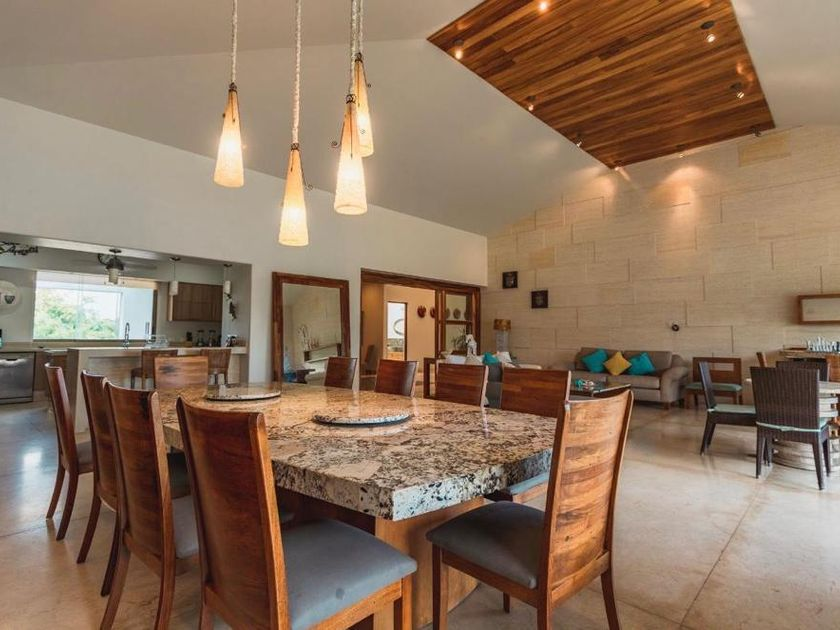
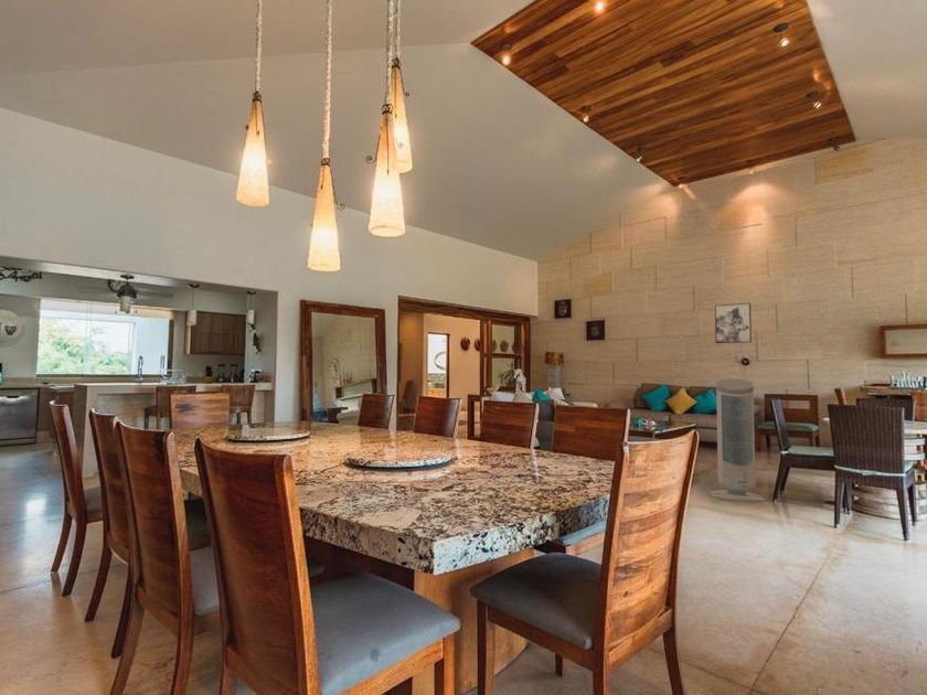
+ wall art (733, 323)
+ air purifier (735, 437)
